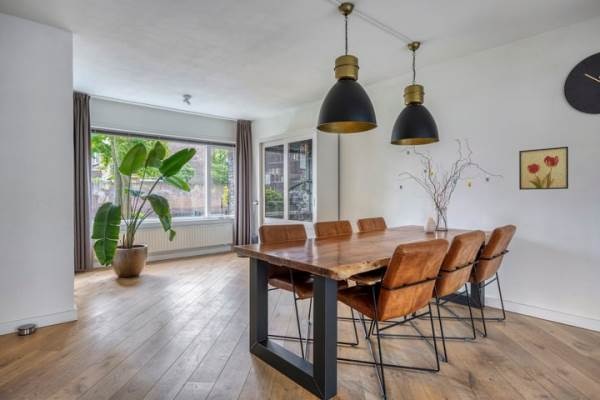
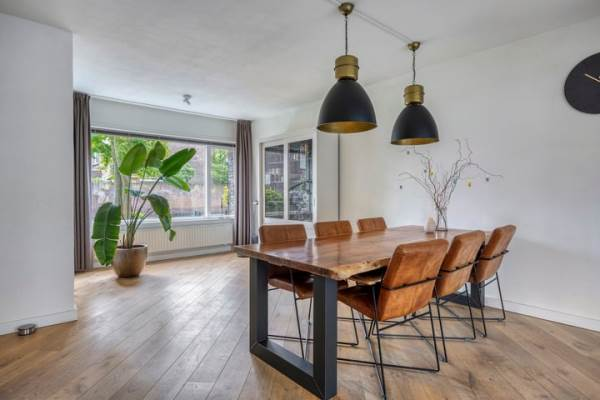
- wall art (542, 169)
